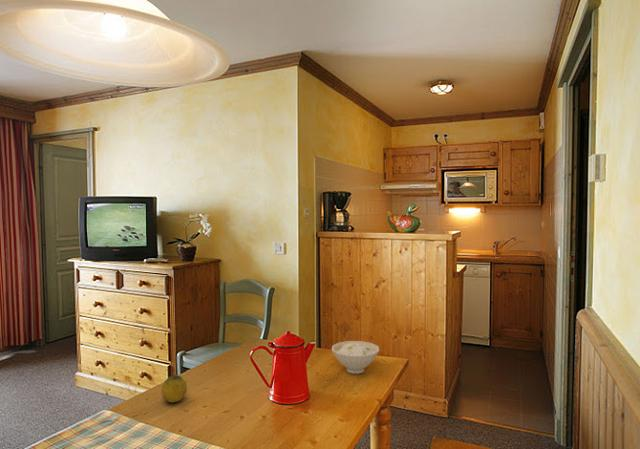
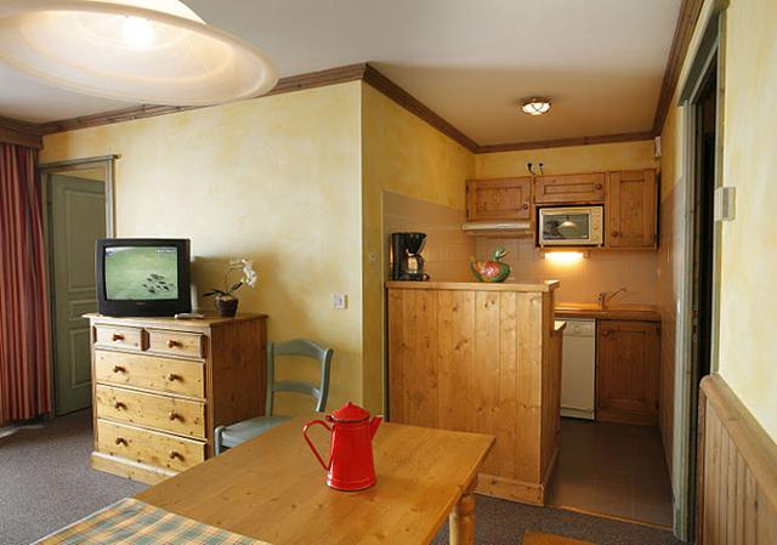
- fruit (174, 388)
- bowl (355, 357)
